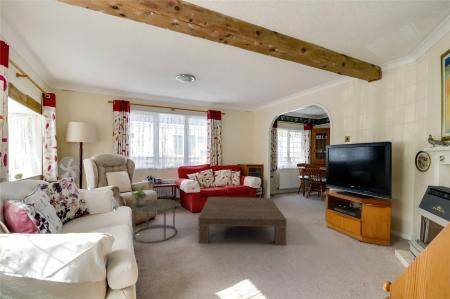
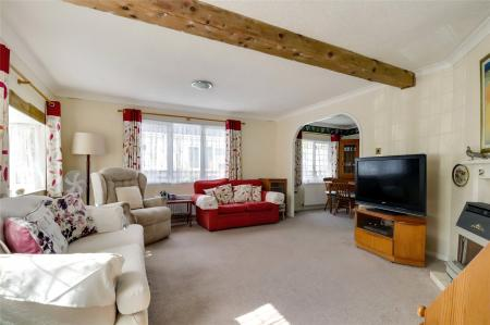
- coffee table (240, 217)
- potted plant (140, 196)
- side table (155, 225)
